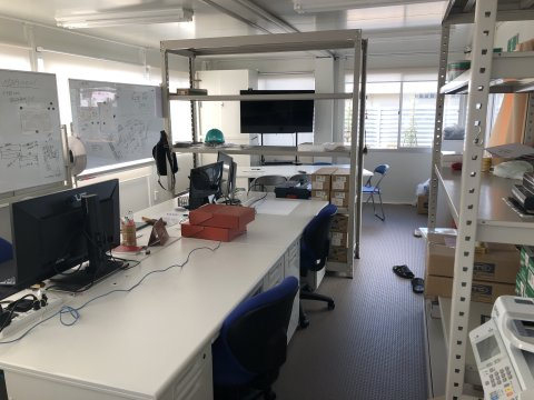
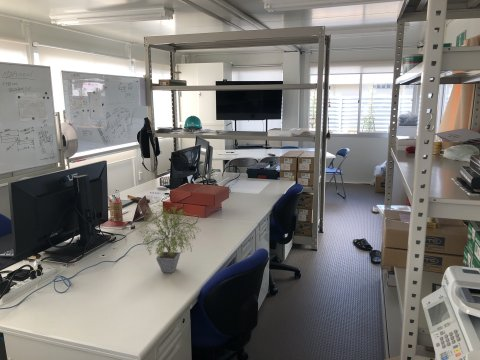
+ potted plant (171, 236)
